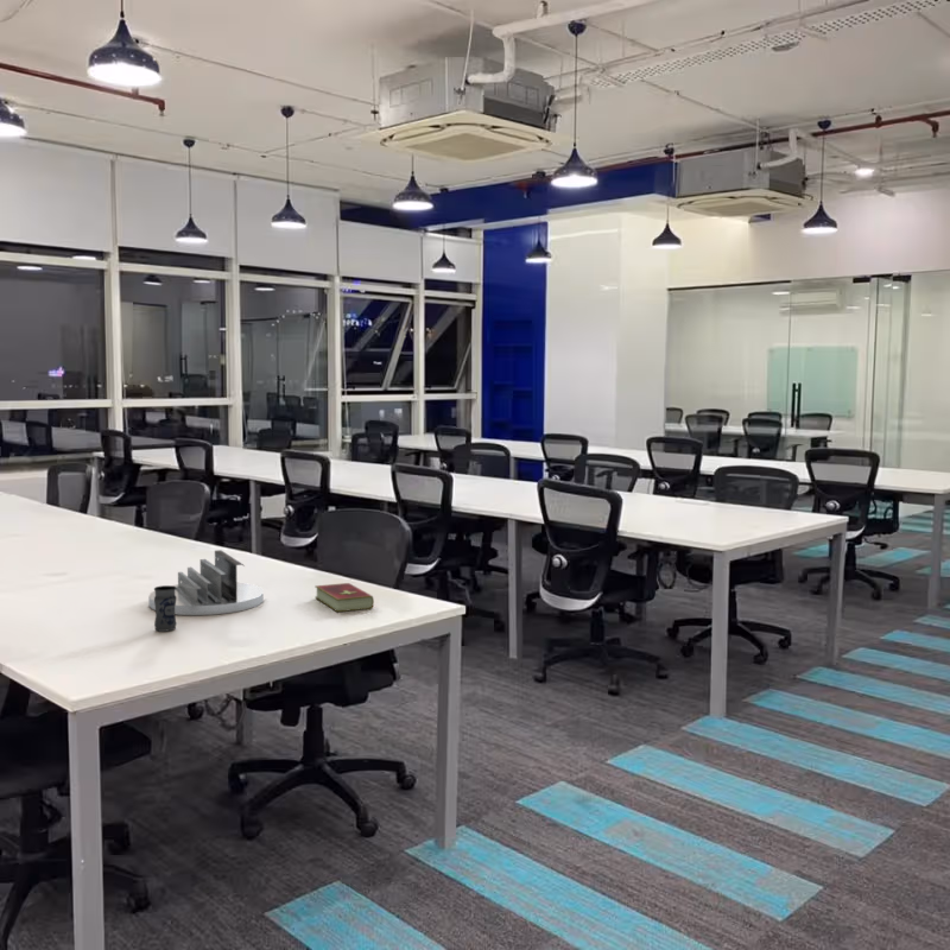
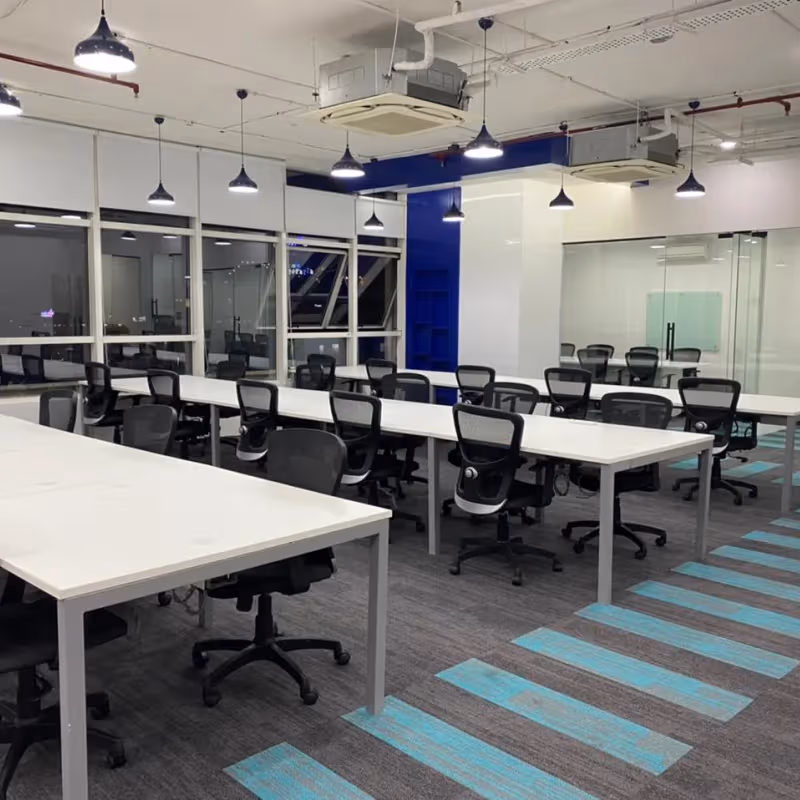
- desk organizer (207, 580)
- hardcover book (343, 596)
- jar (165, 608)
